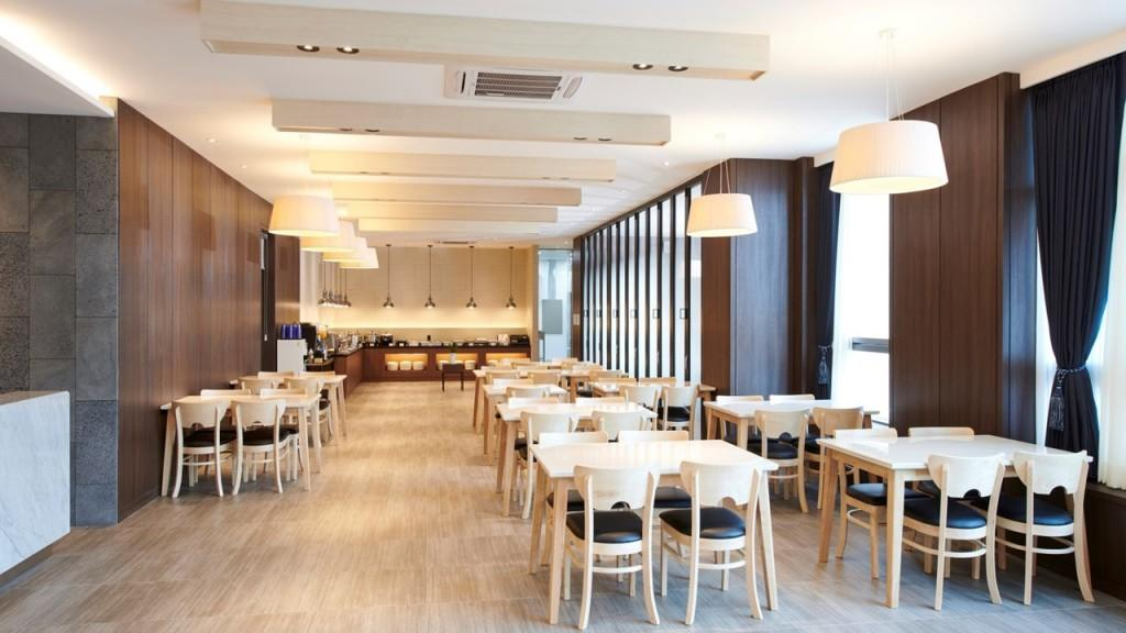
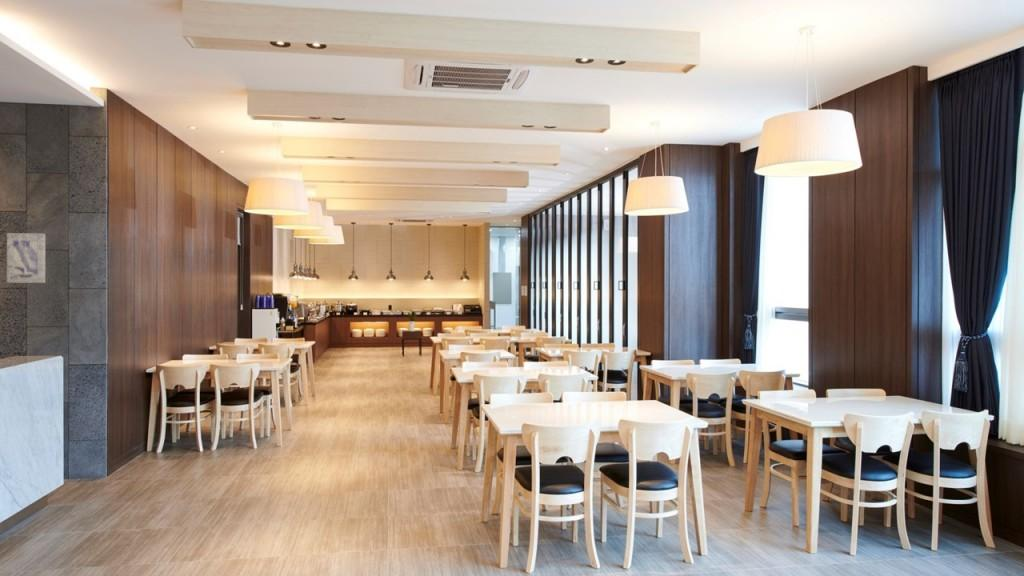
+ wall art (26, 258)
